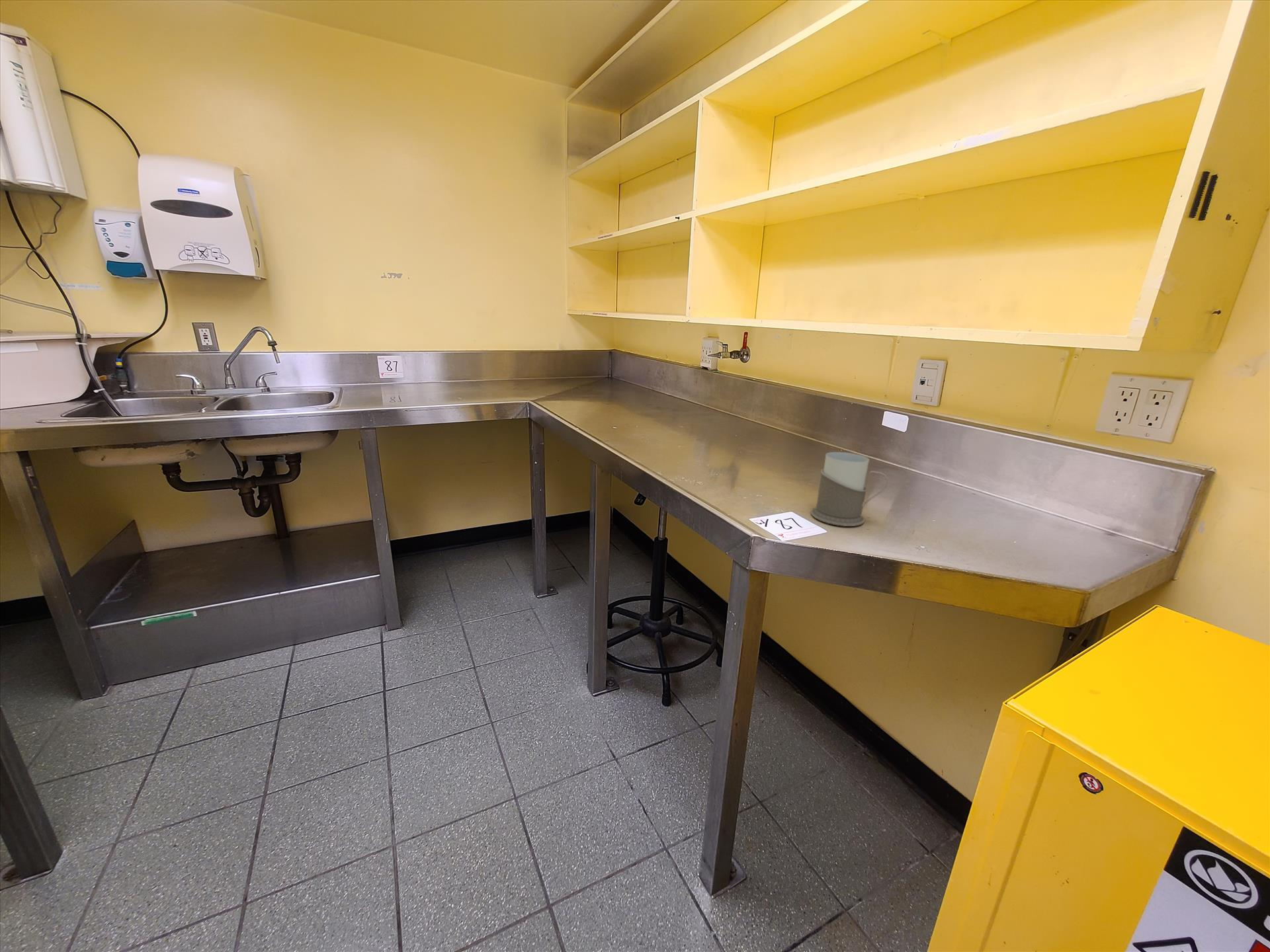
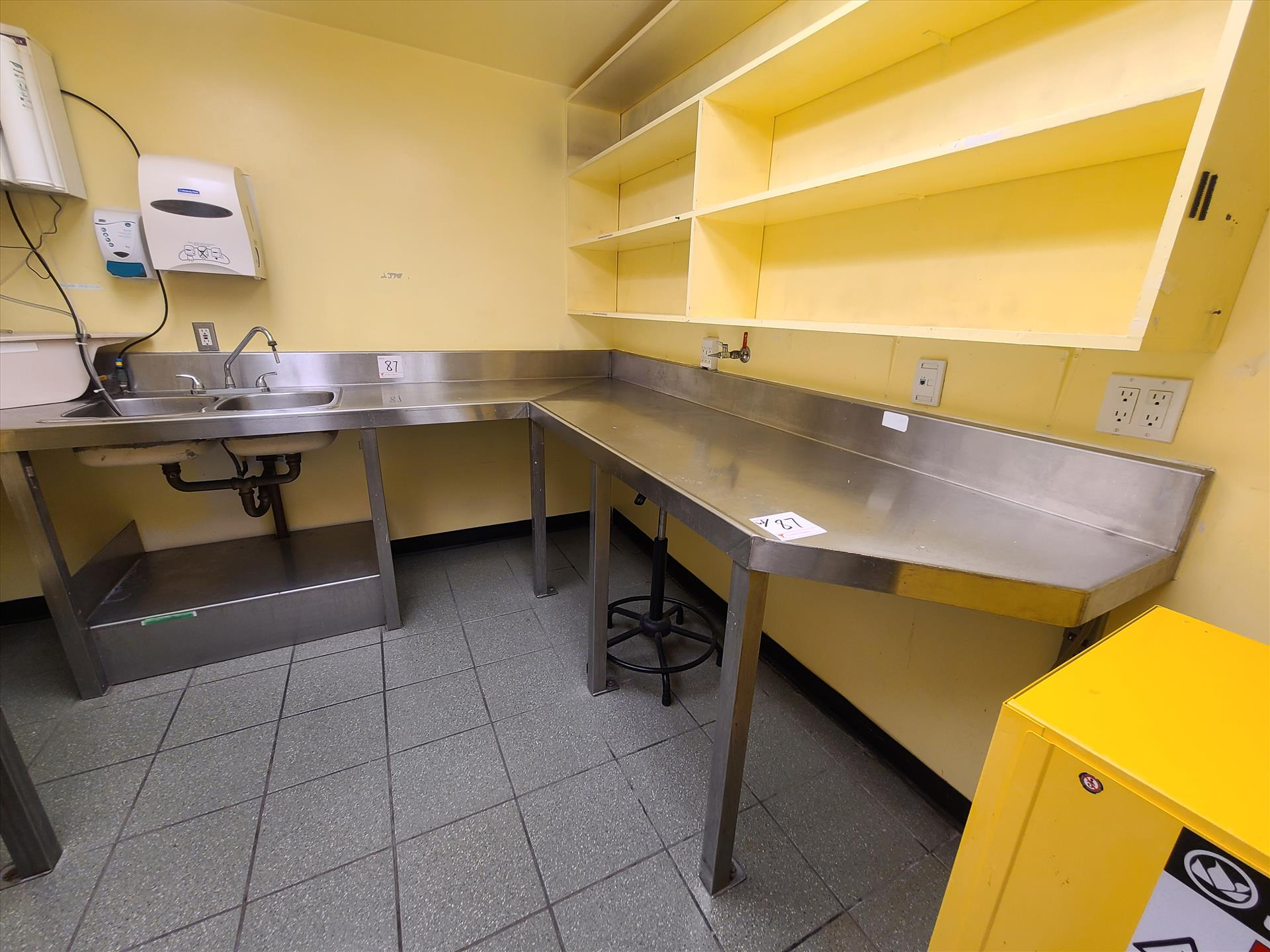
- mug (849, 489)
